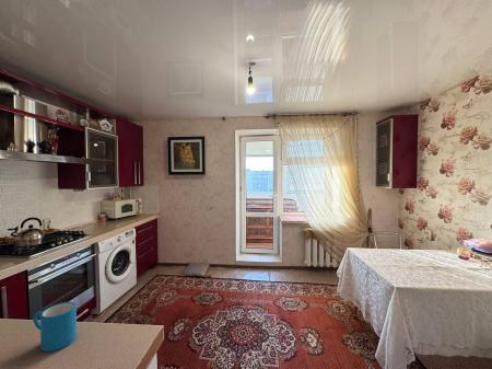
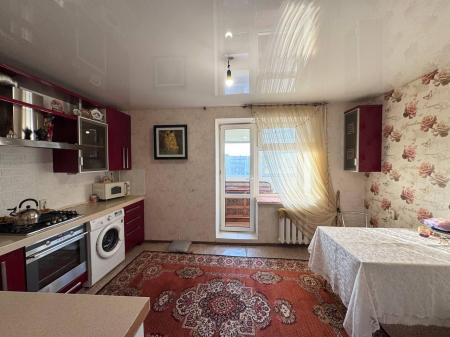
- mug (52, 325)
